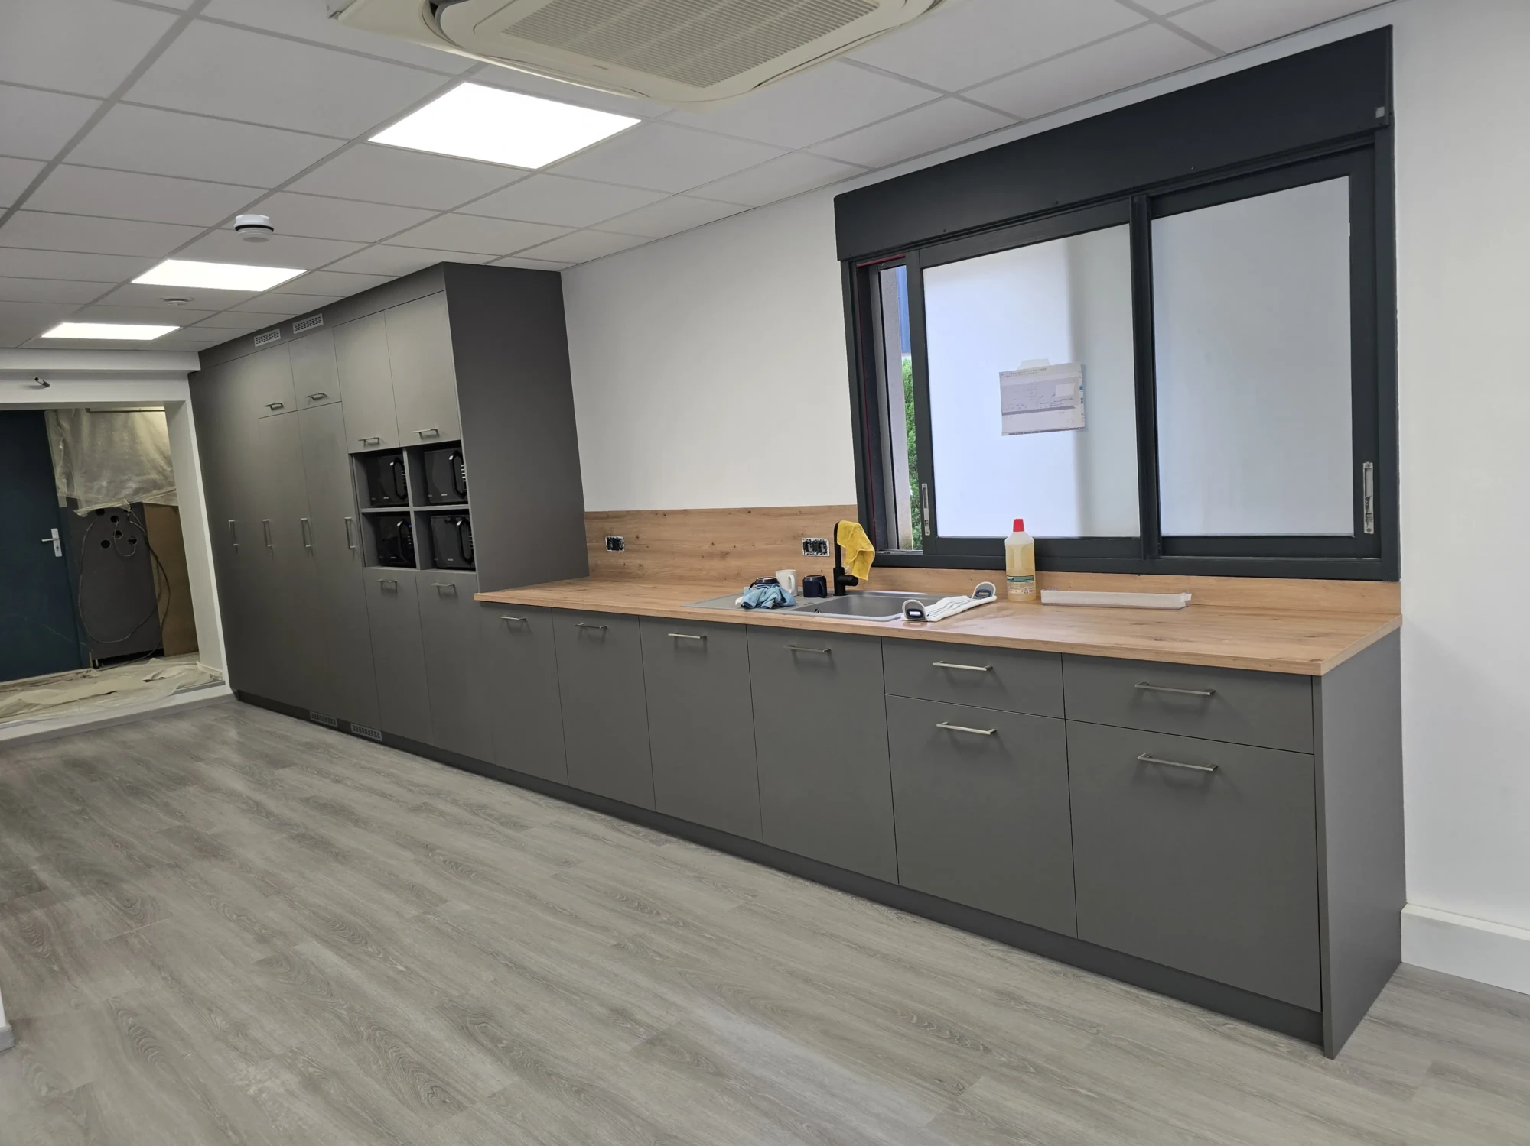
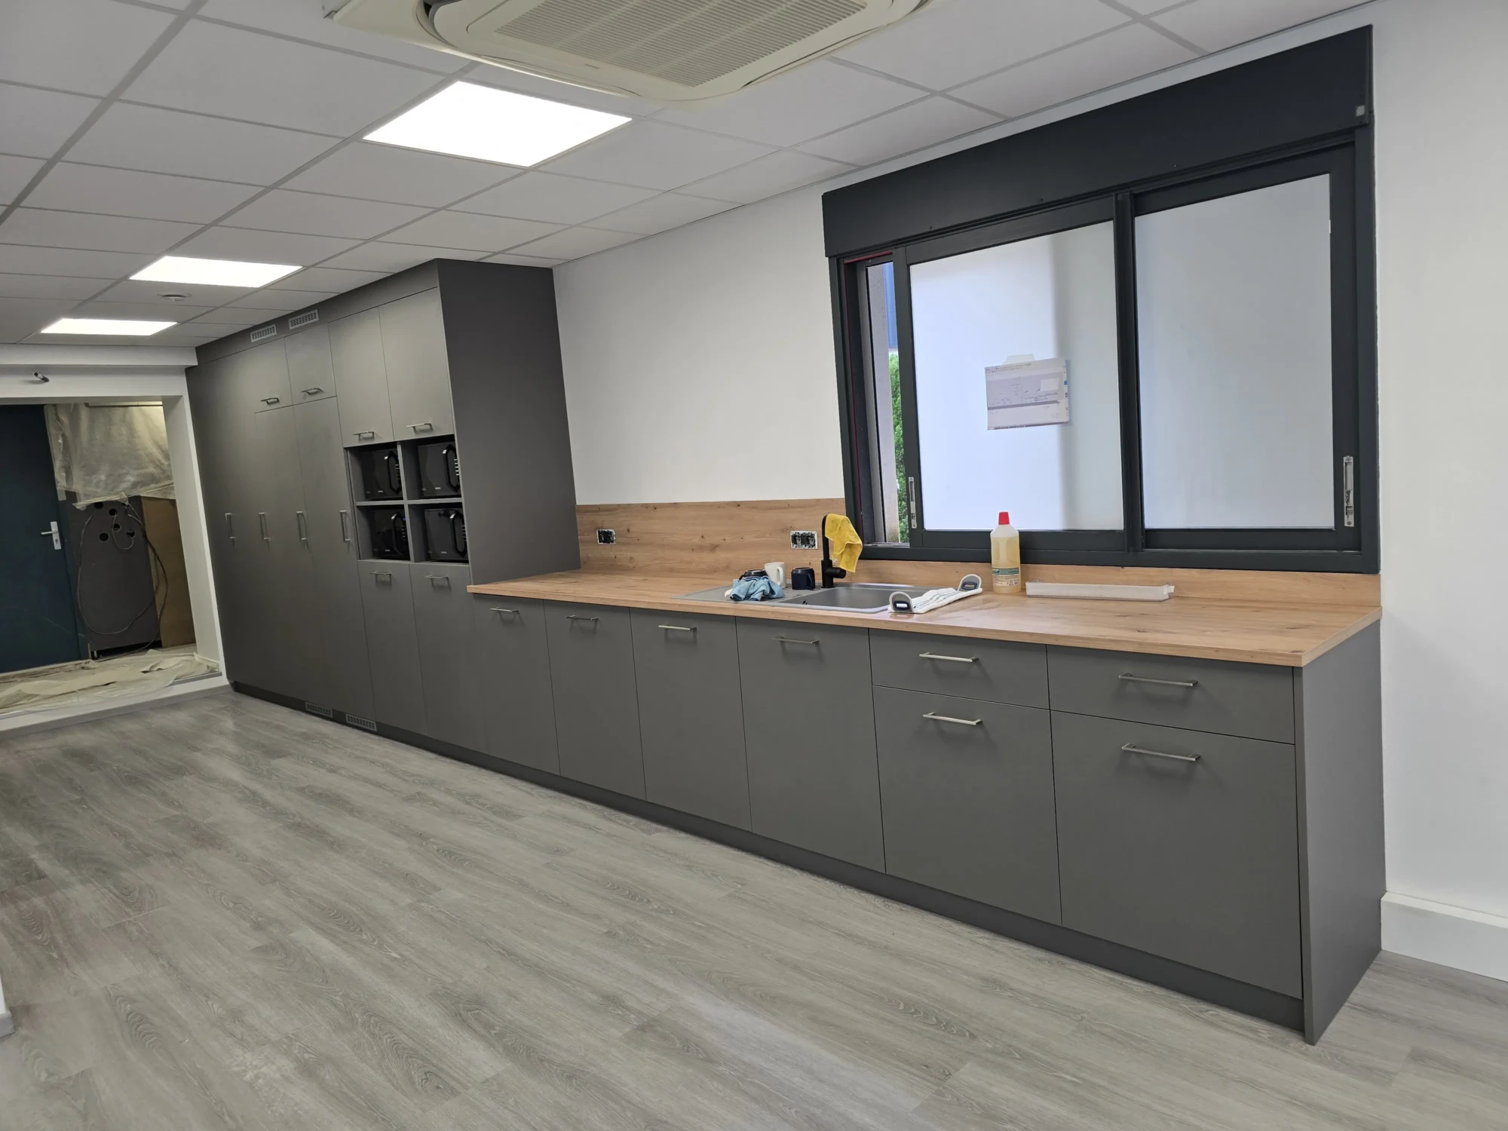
- smoke detector (254, 229)
